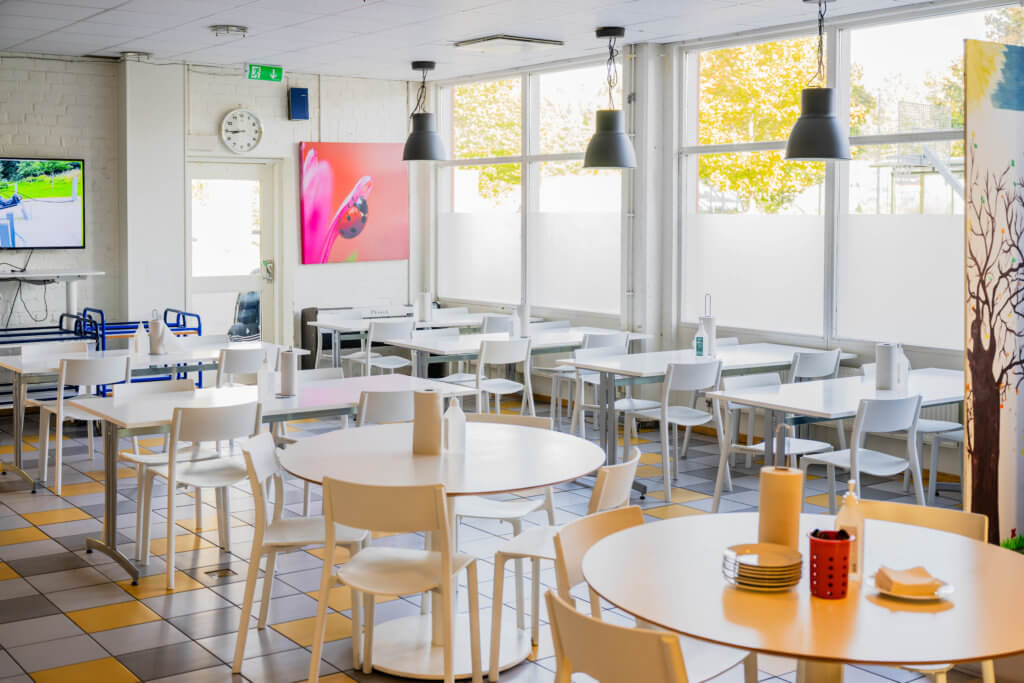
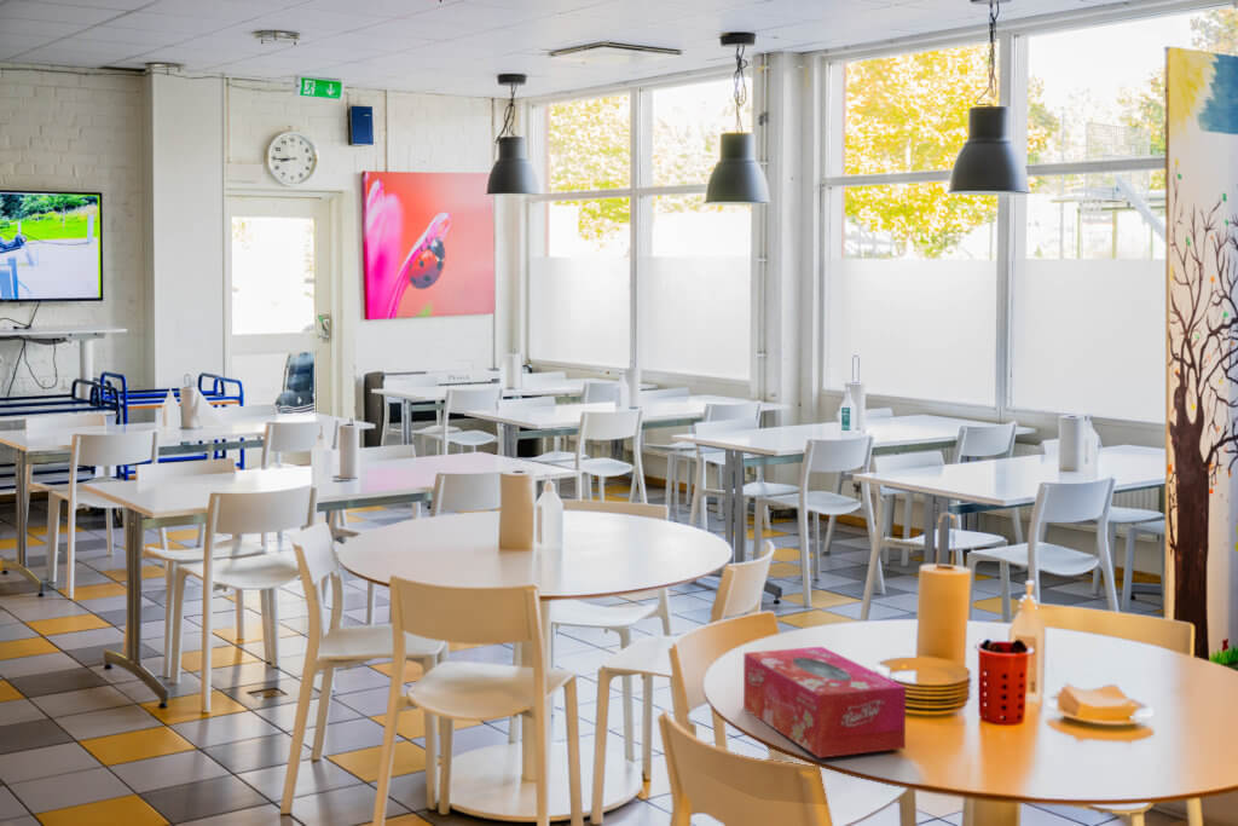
+ tissue box (820, 698)
